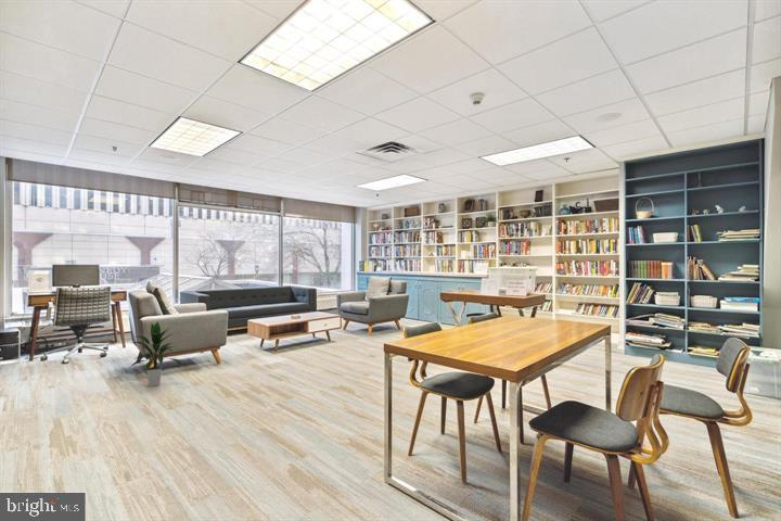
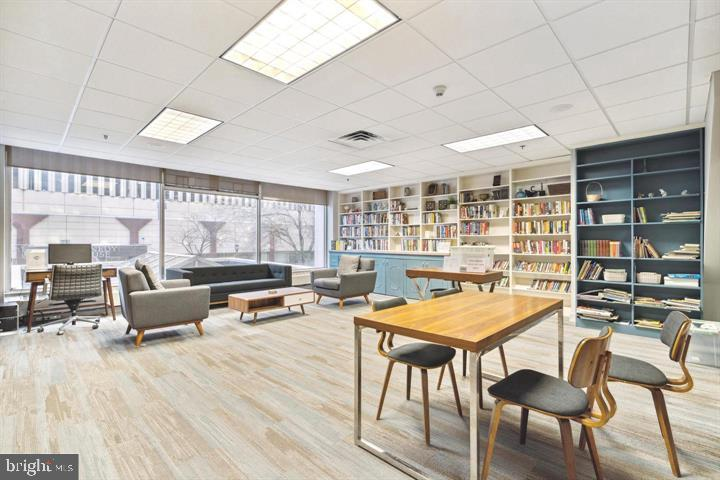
- indoor plant (156, 353)
